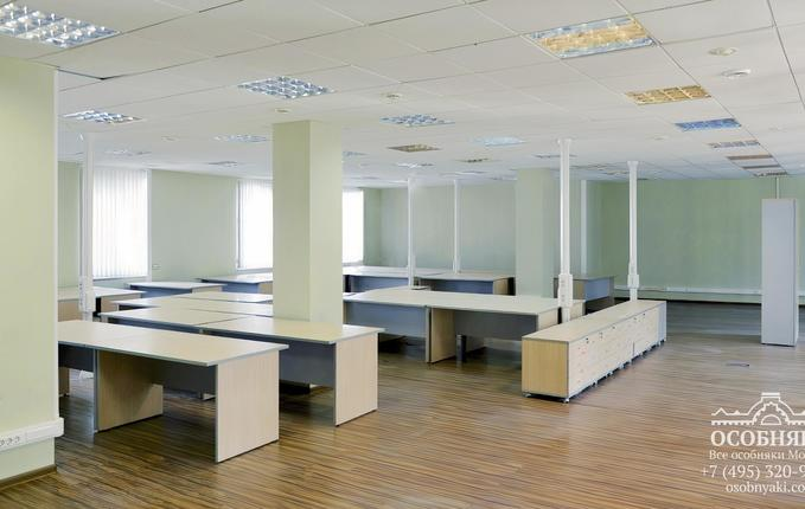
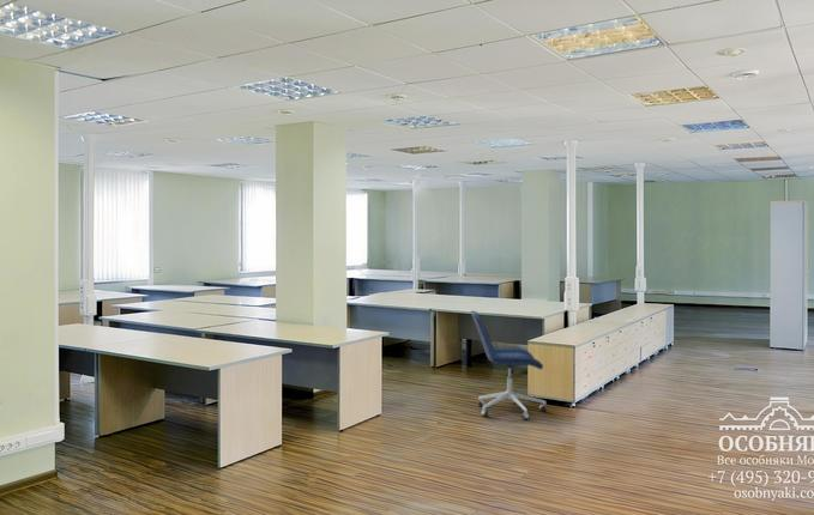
+ office chair (508, 360)
